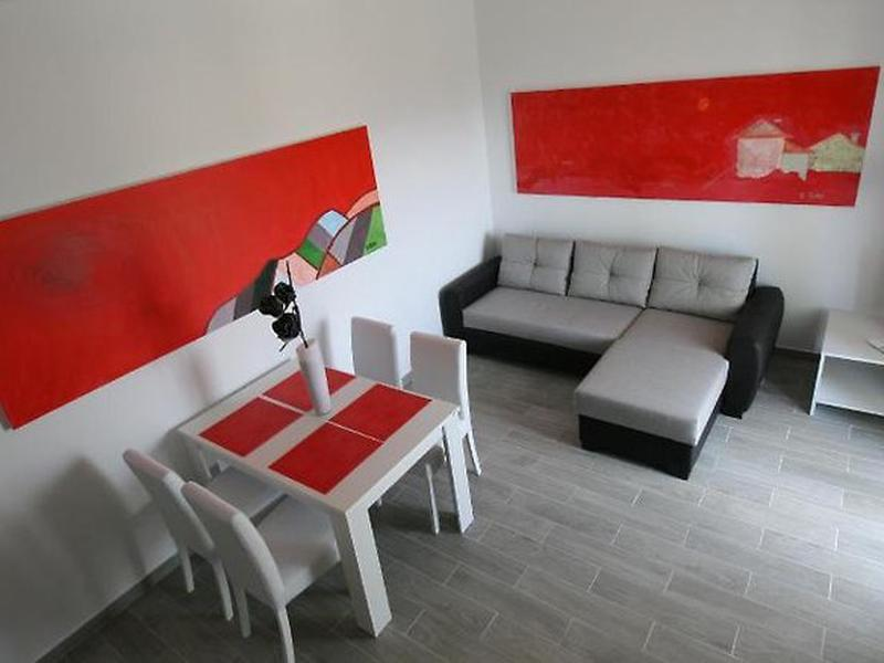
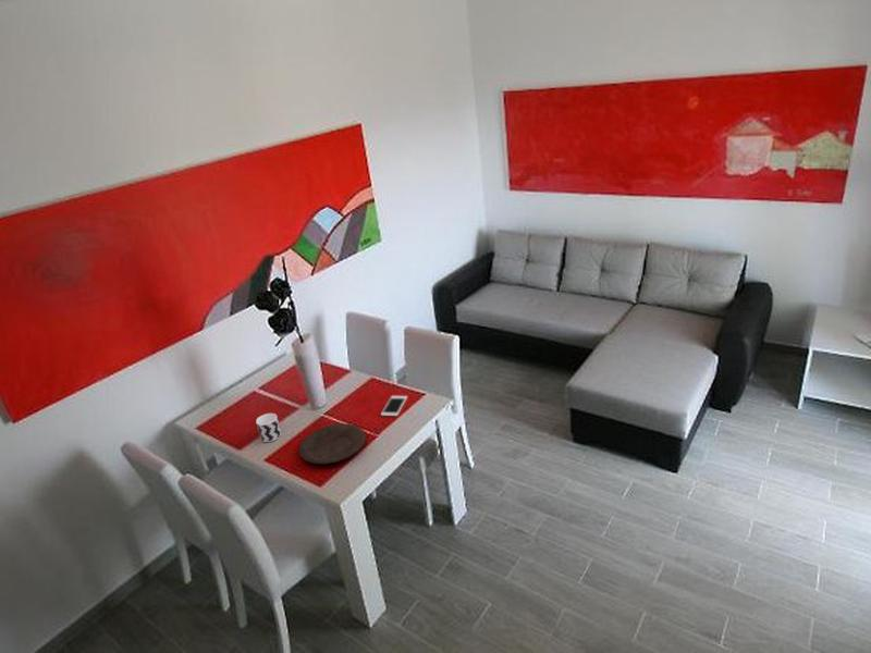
+ plate (332, 444)
+ cup (267, 427)
+ cell phone (394, 405)
